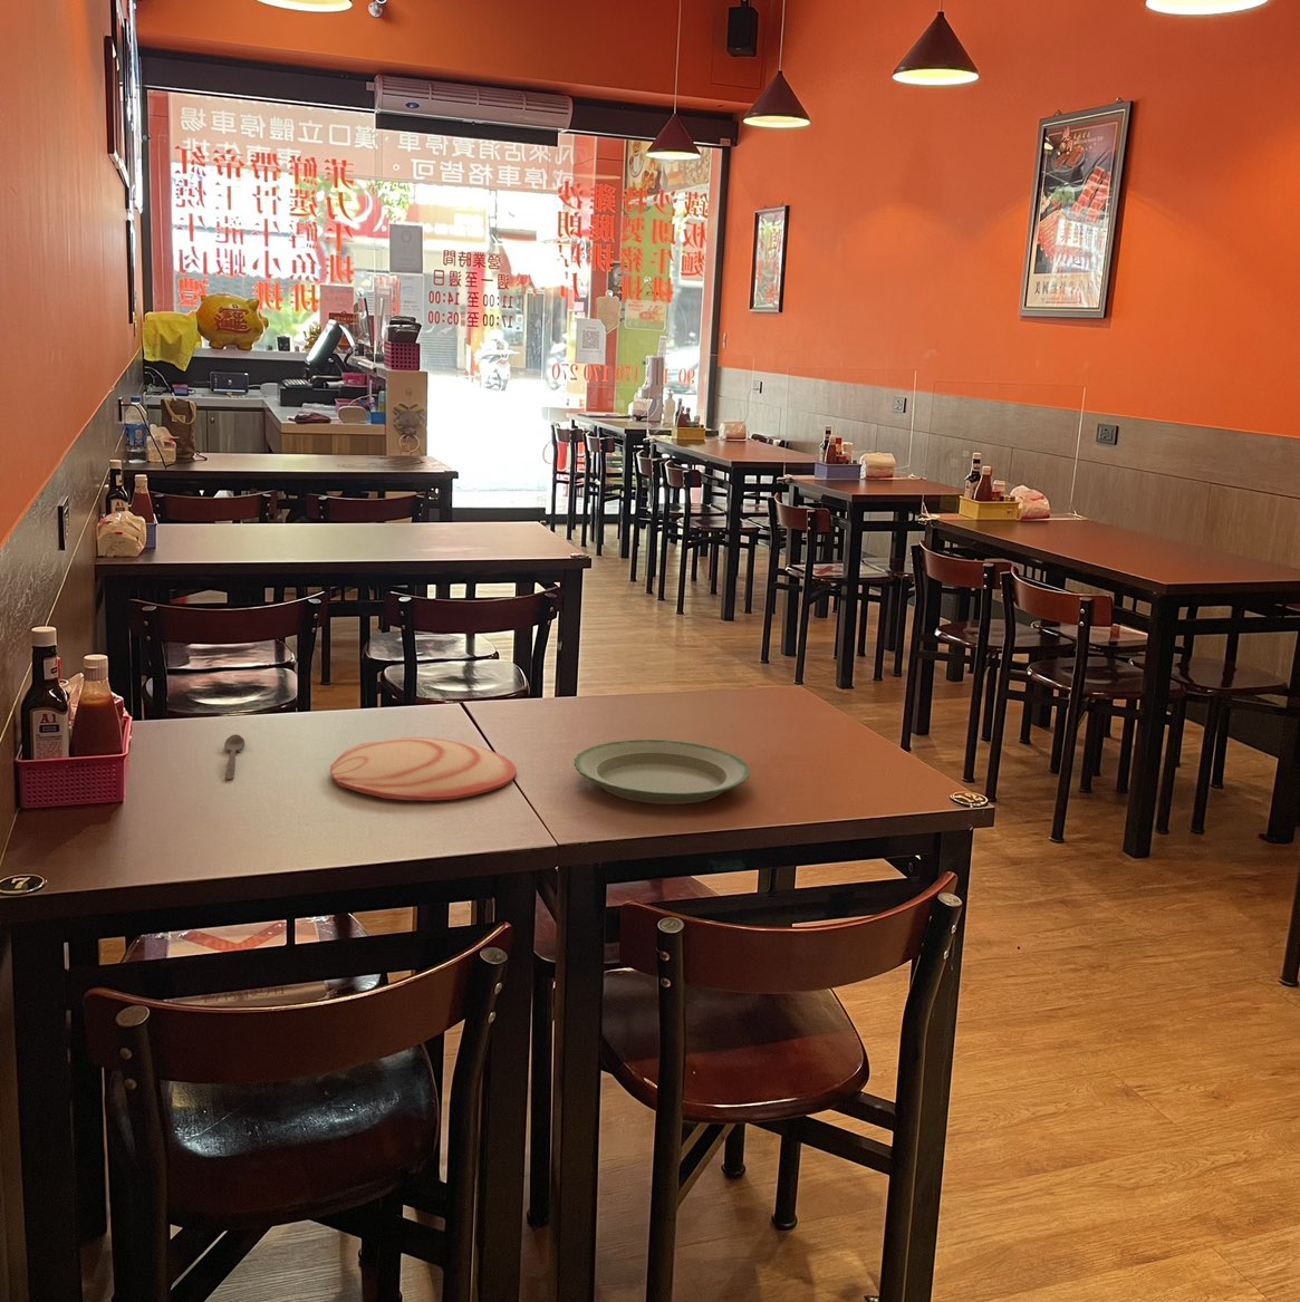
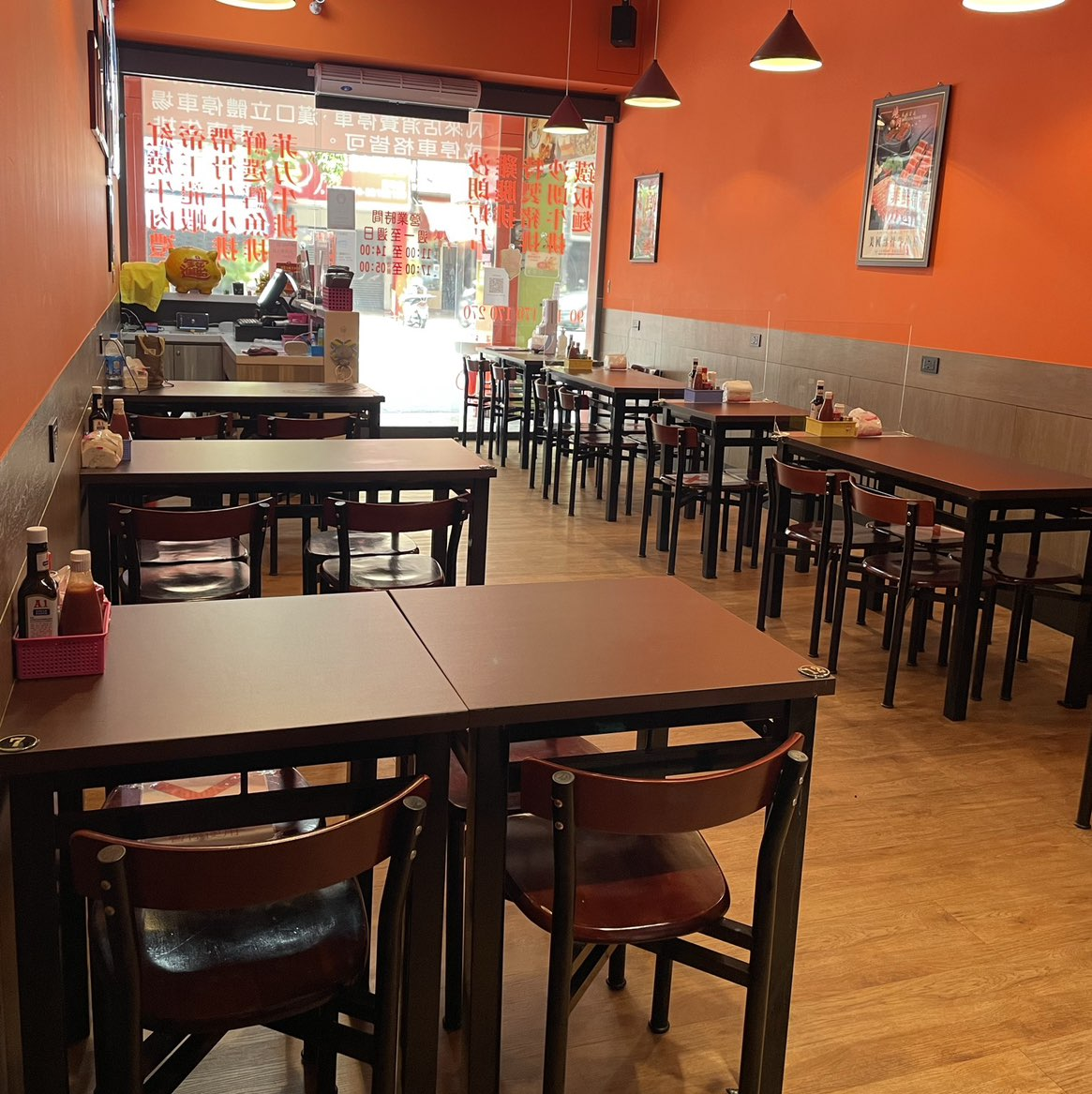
- spoon (232, 756)
- plate (424, 760)
- plate (662, 775)
